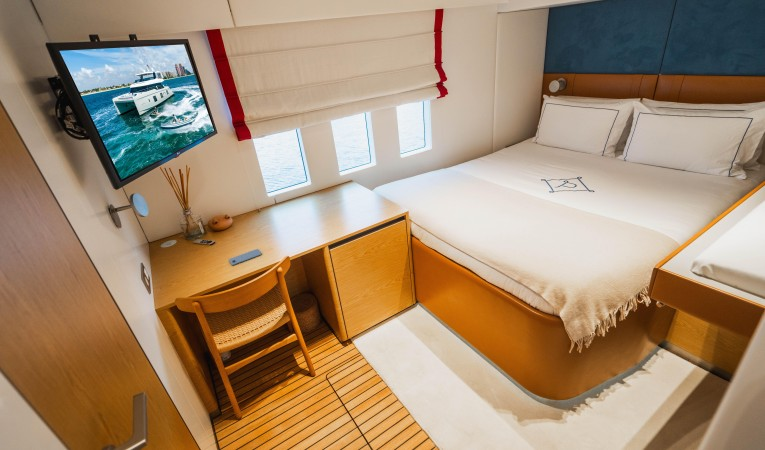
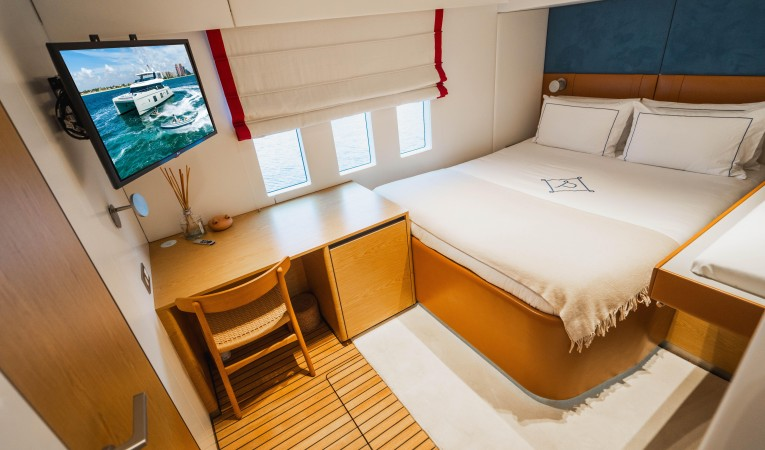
- smartphone (245, 256)
